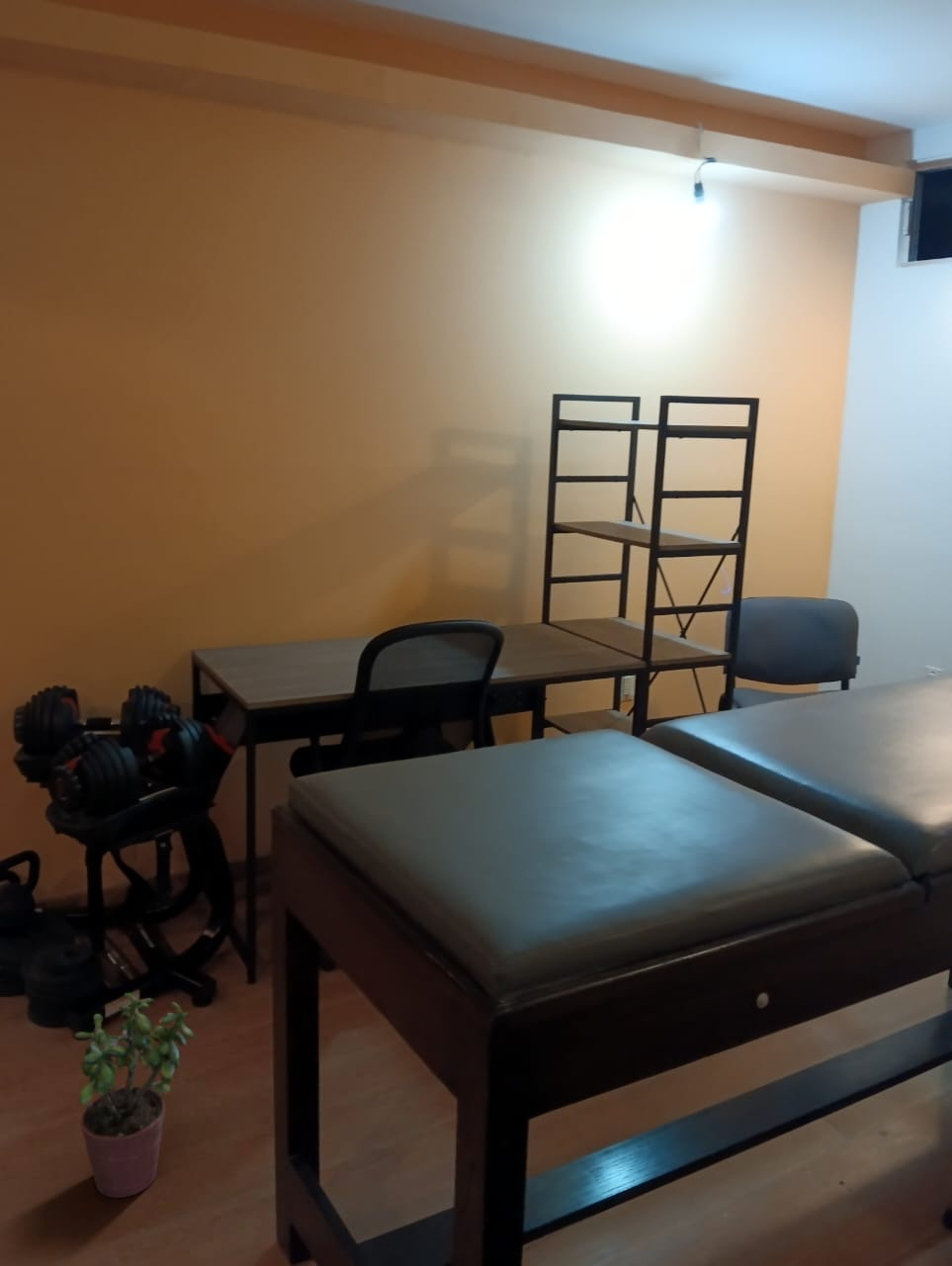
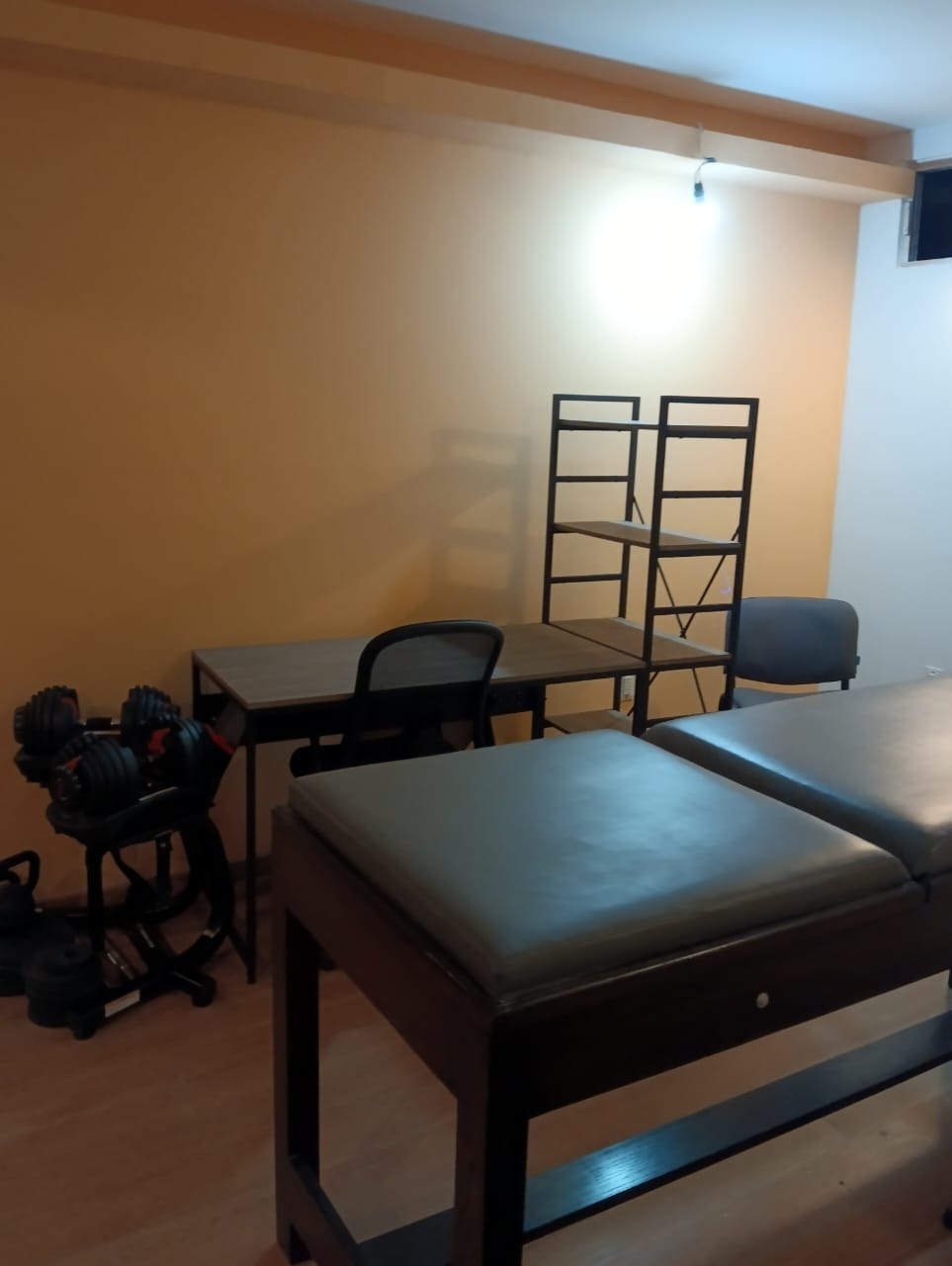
- potted plant (124, 1099)
